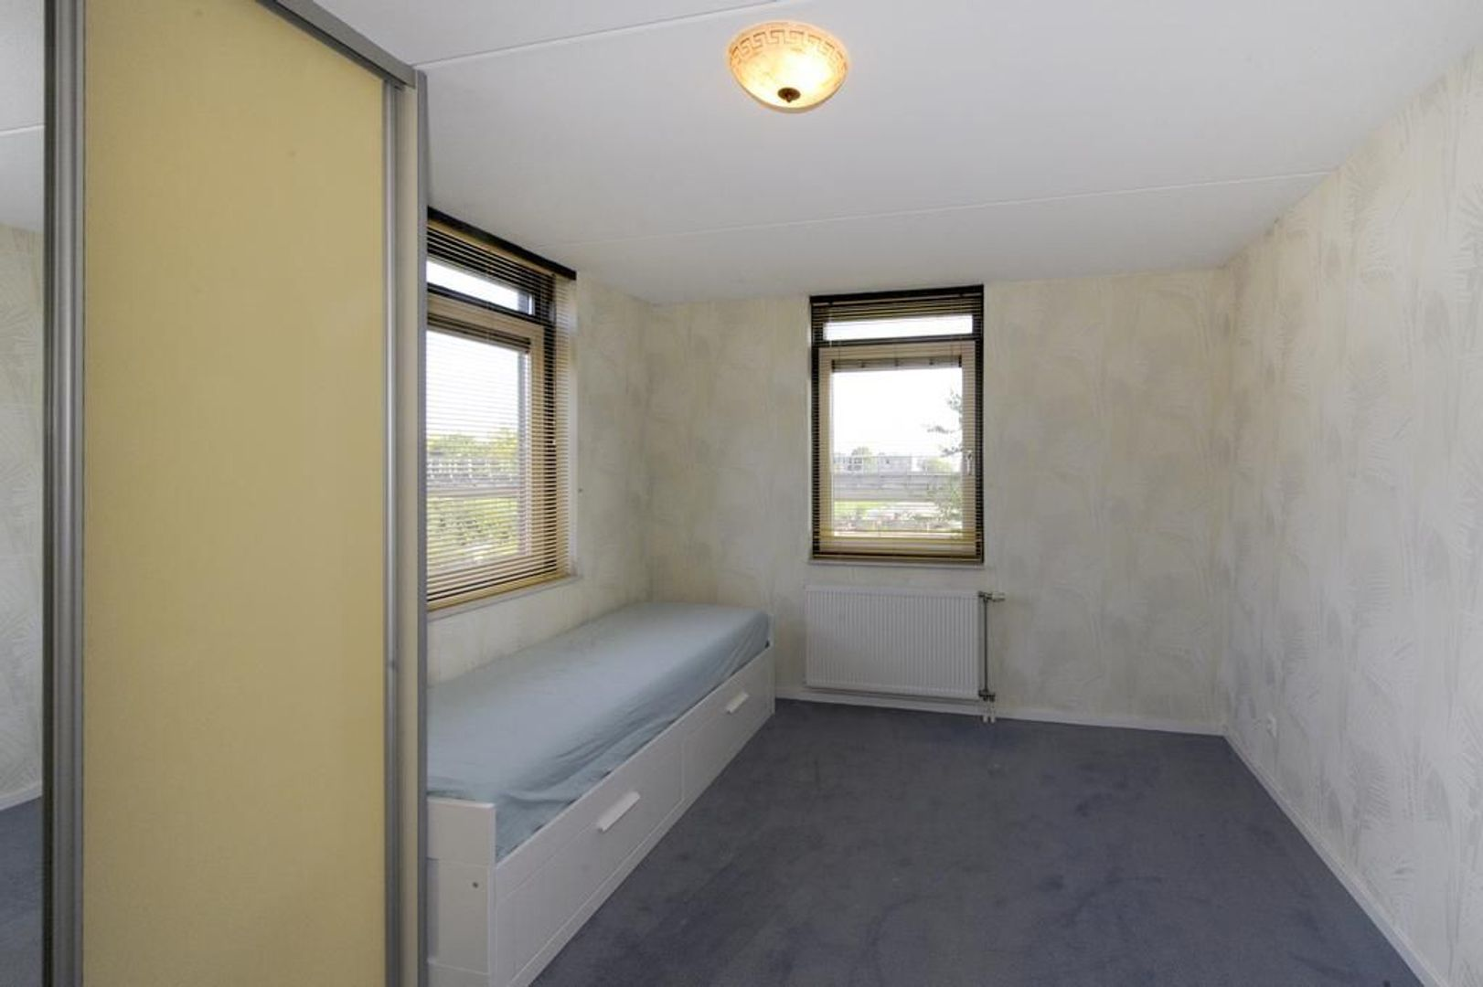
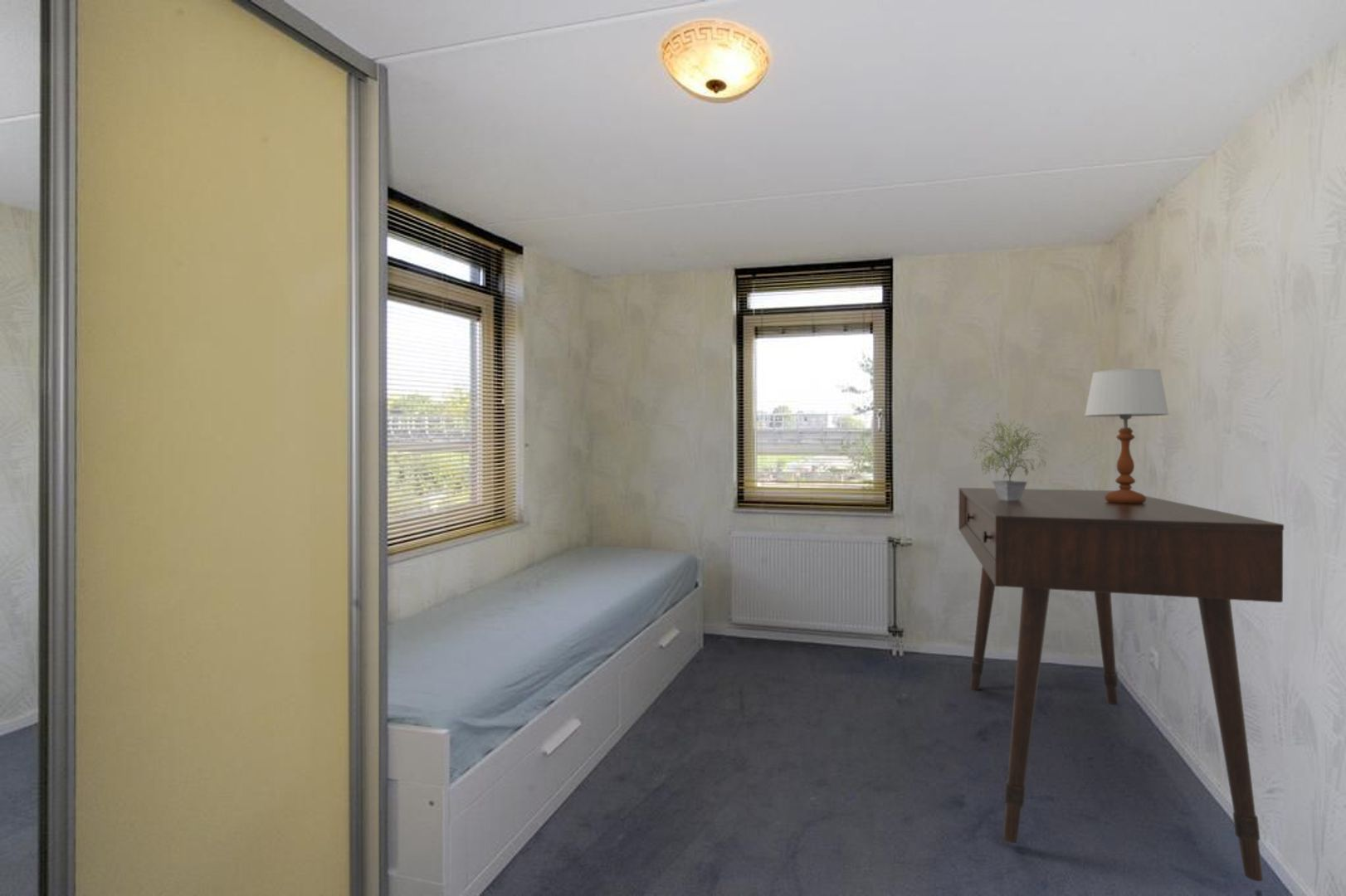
+ table lamp (1125, 436)
+ potted plant (1008, 455)
+ desk (1098, 626)
